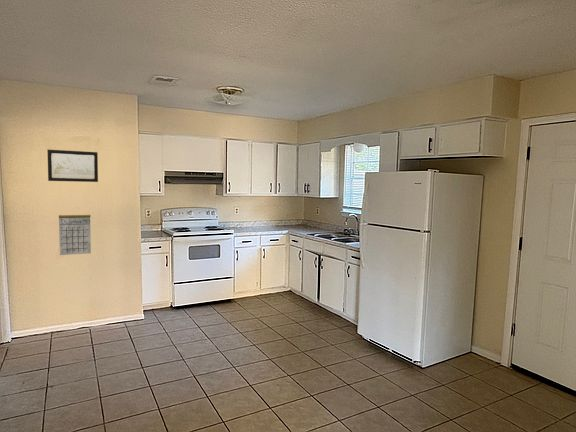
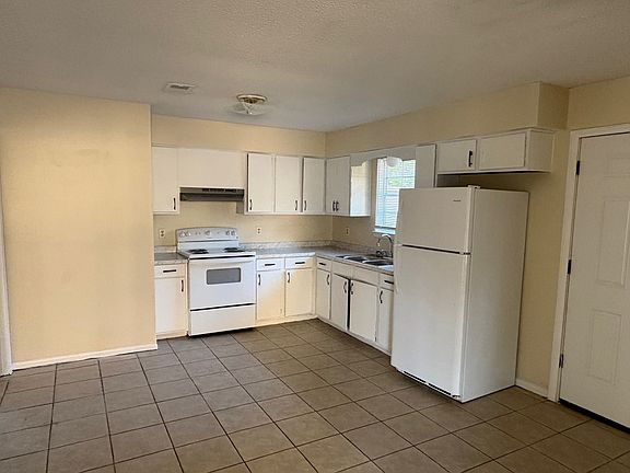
- calendar (75, 230)
- wall art (73, 166)
